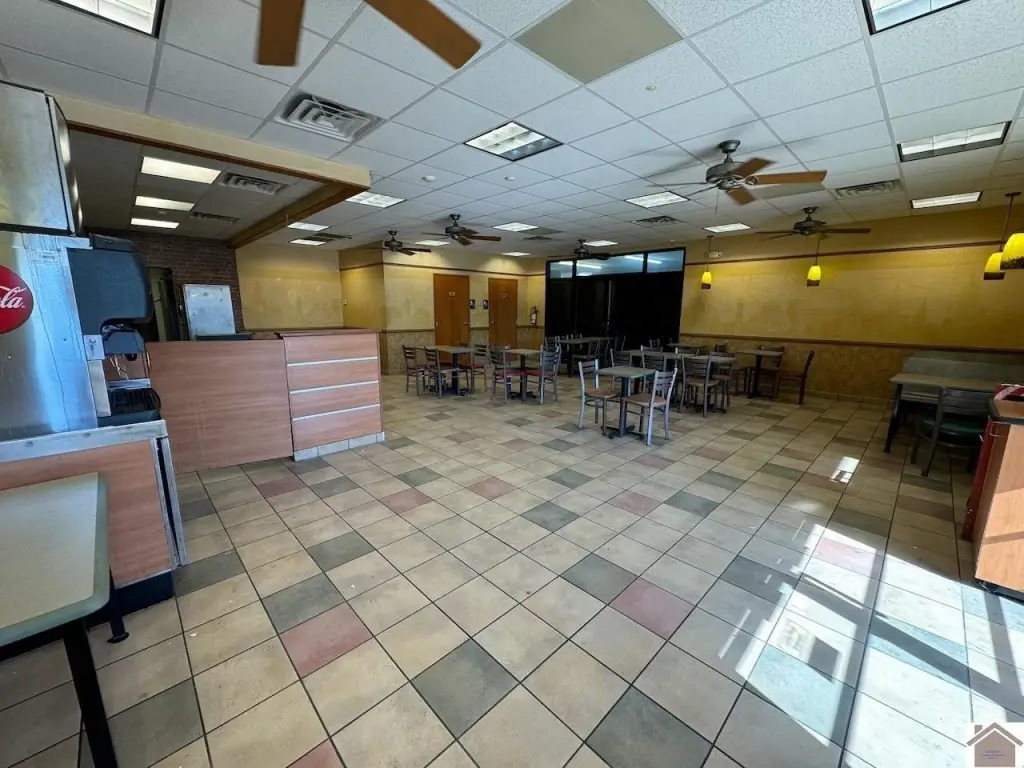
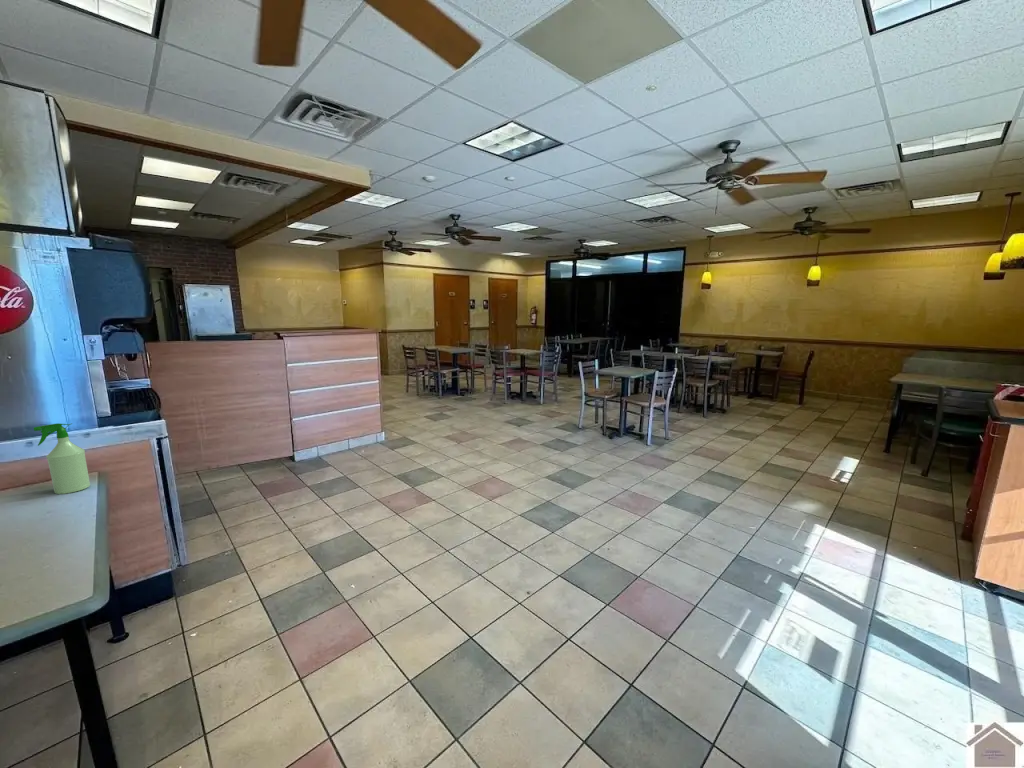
+ spray bottle (66, 456)
